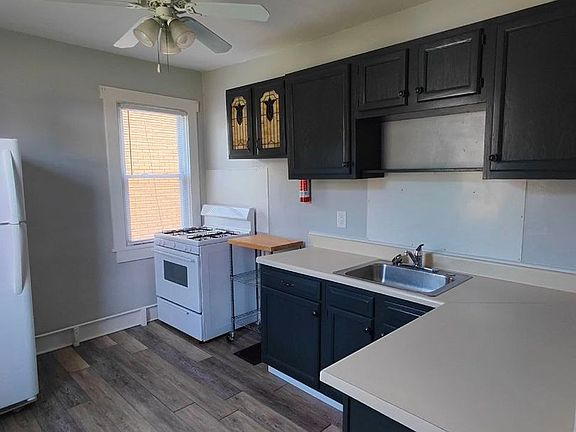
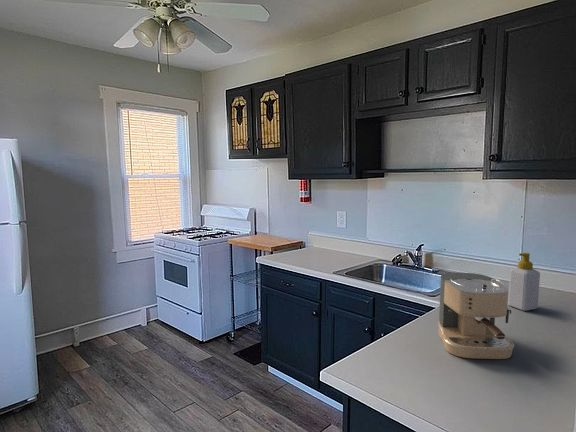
+ coffee maker (476, 313)
+ soap bottle (524, 280)
